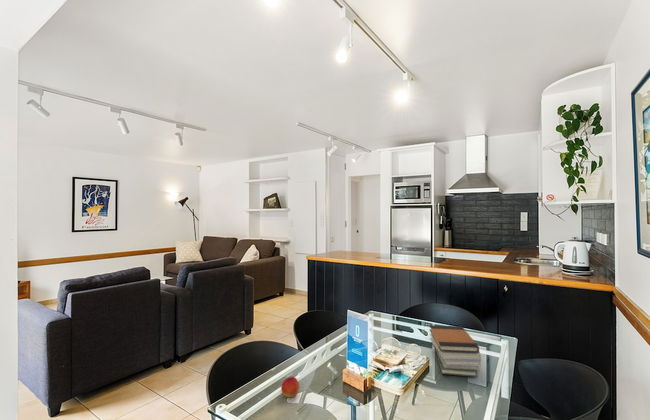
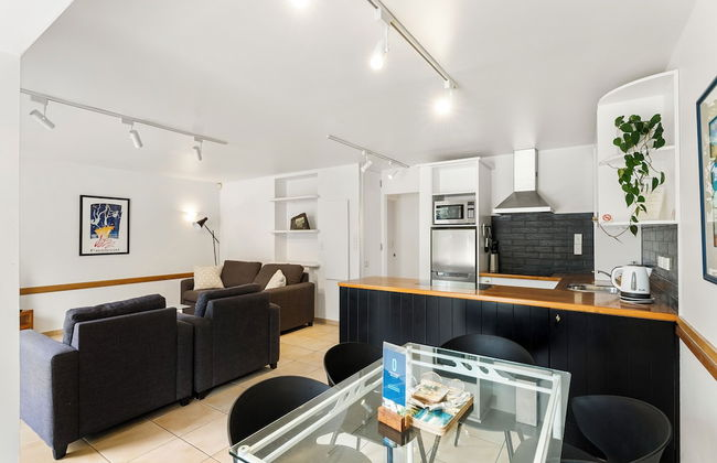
- peach (290, 386)
- book stack (453, 349)
